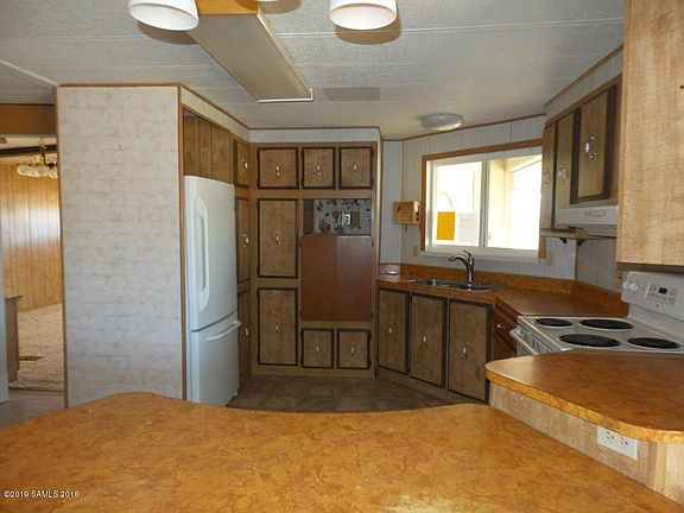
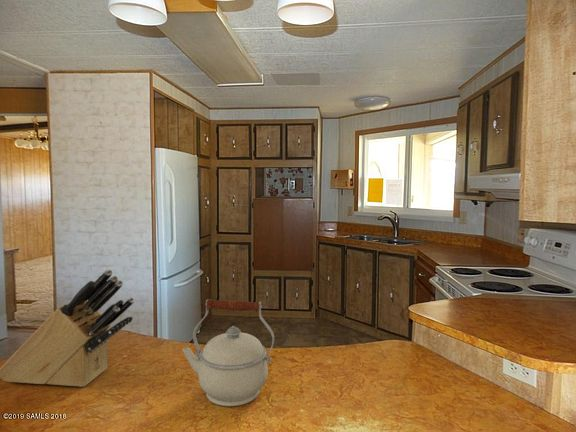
+ knife block (68, 324)
+ kettle (227, 346)
